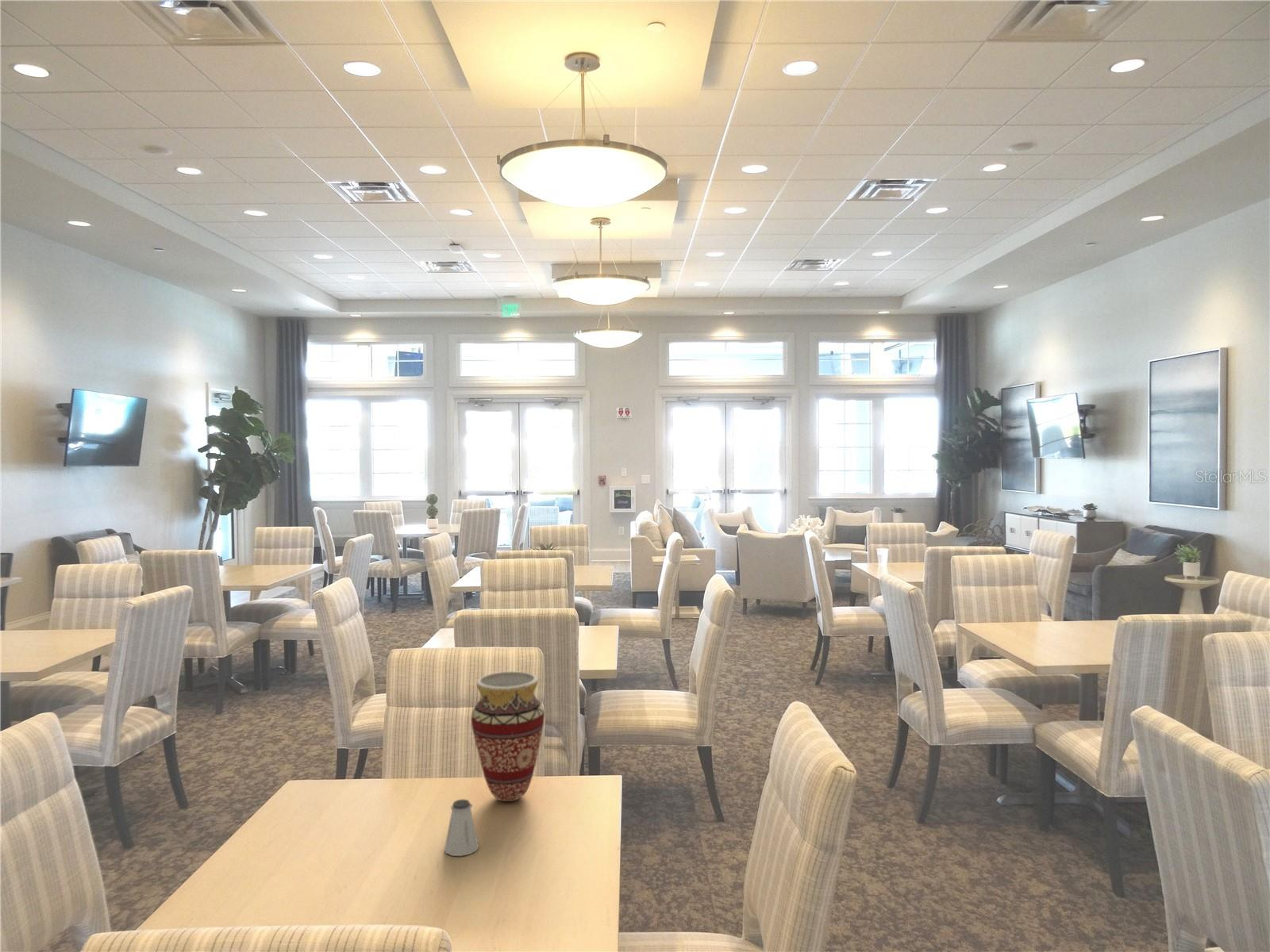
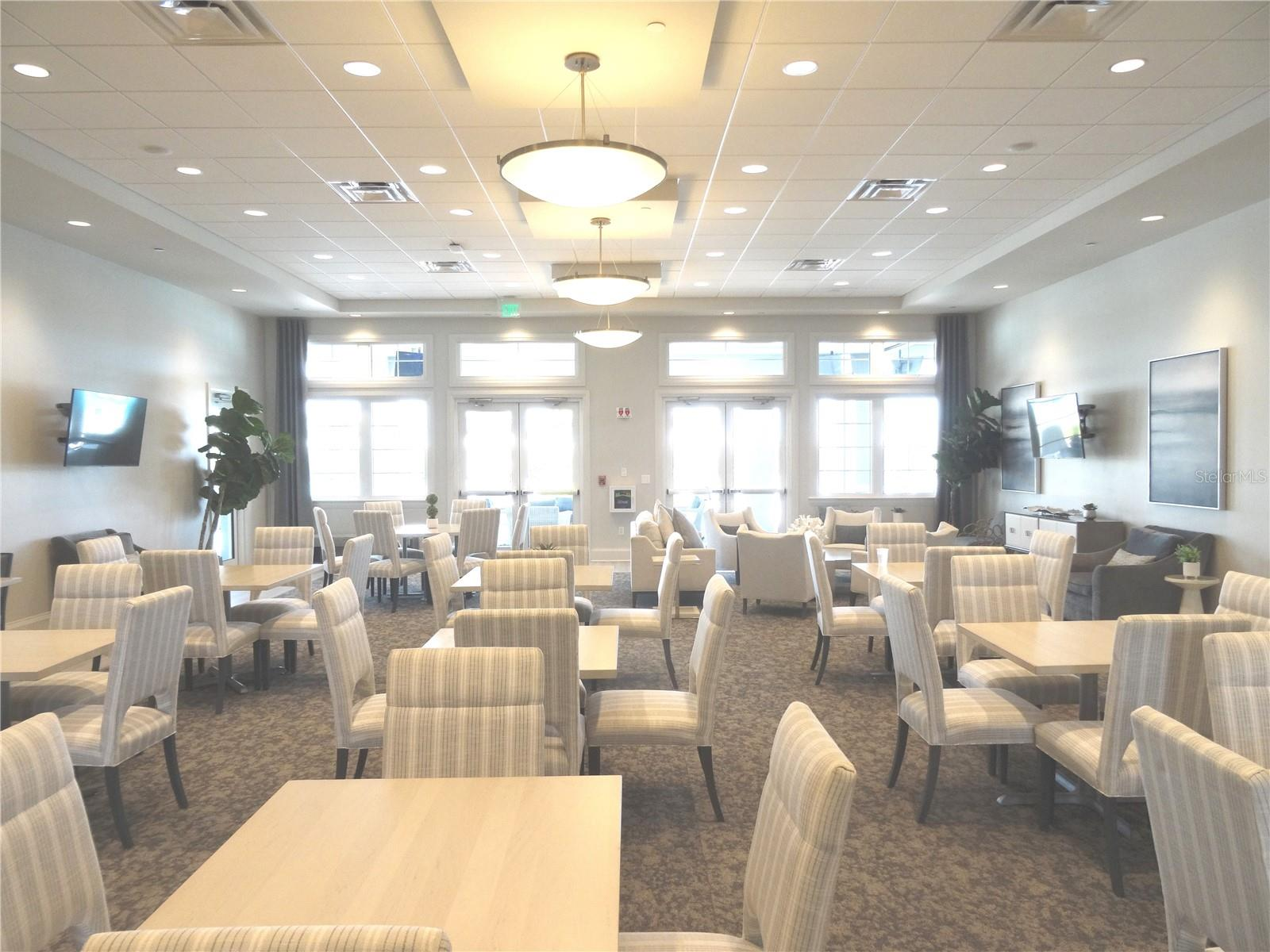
- vase (508, 738)
- saltshaker (461, 825)
